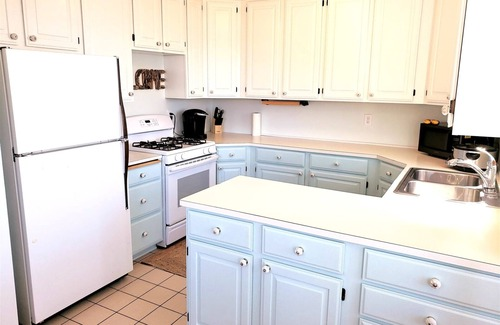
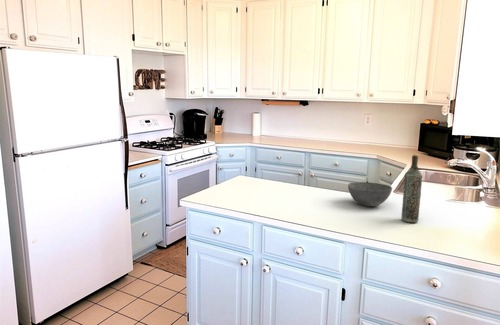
+ bottle (412, 188)
+ bowl (369, 195)
